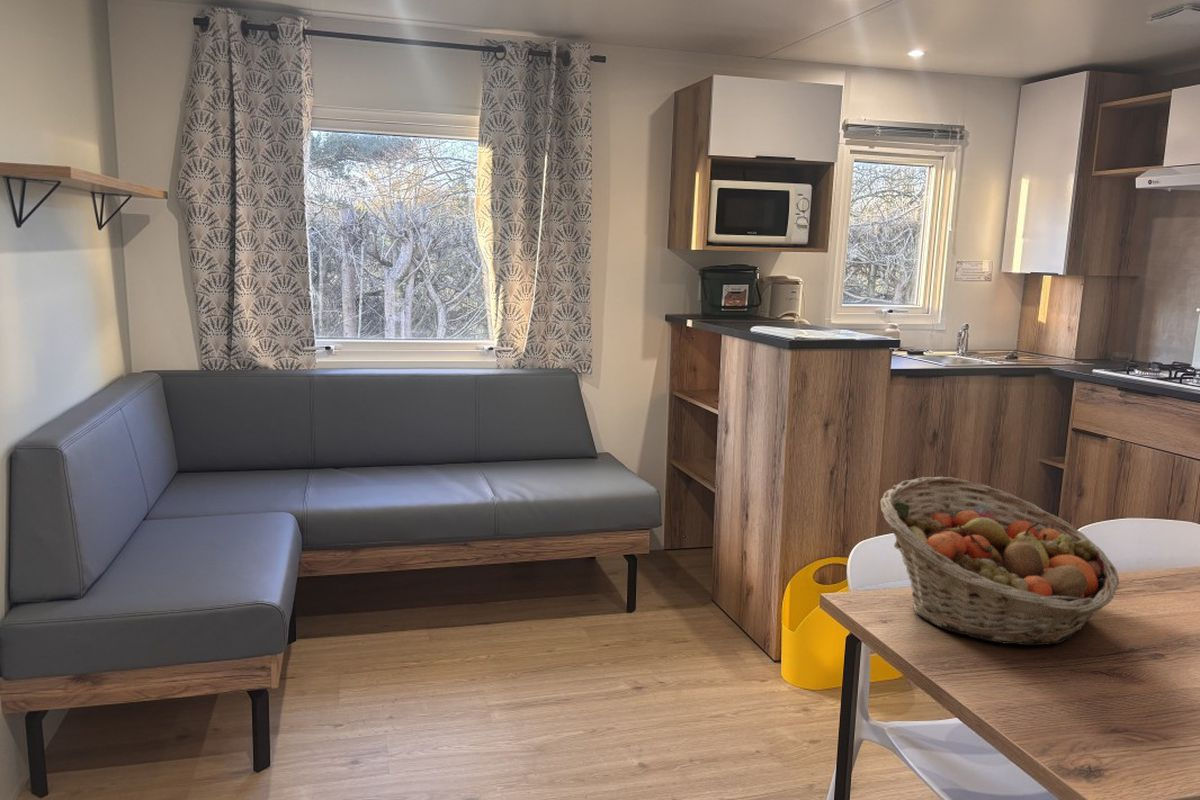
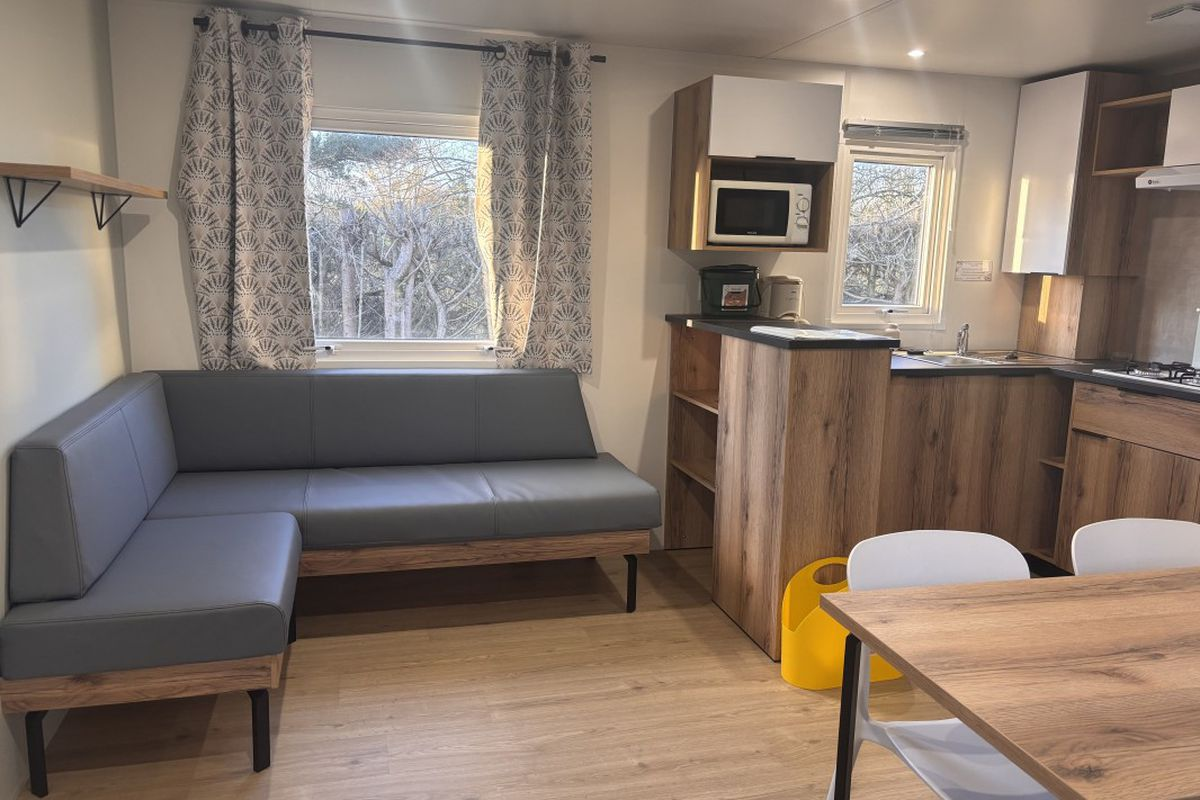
- fruit basket (994, 555)
